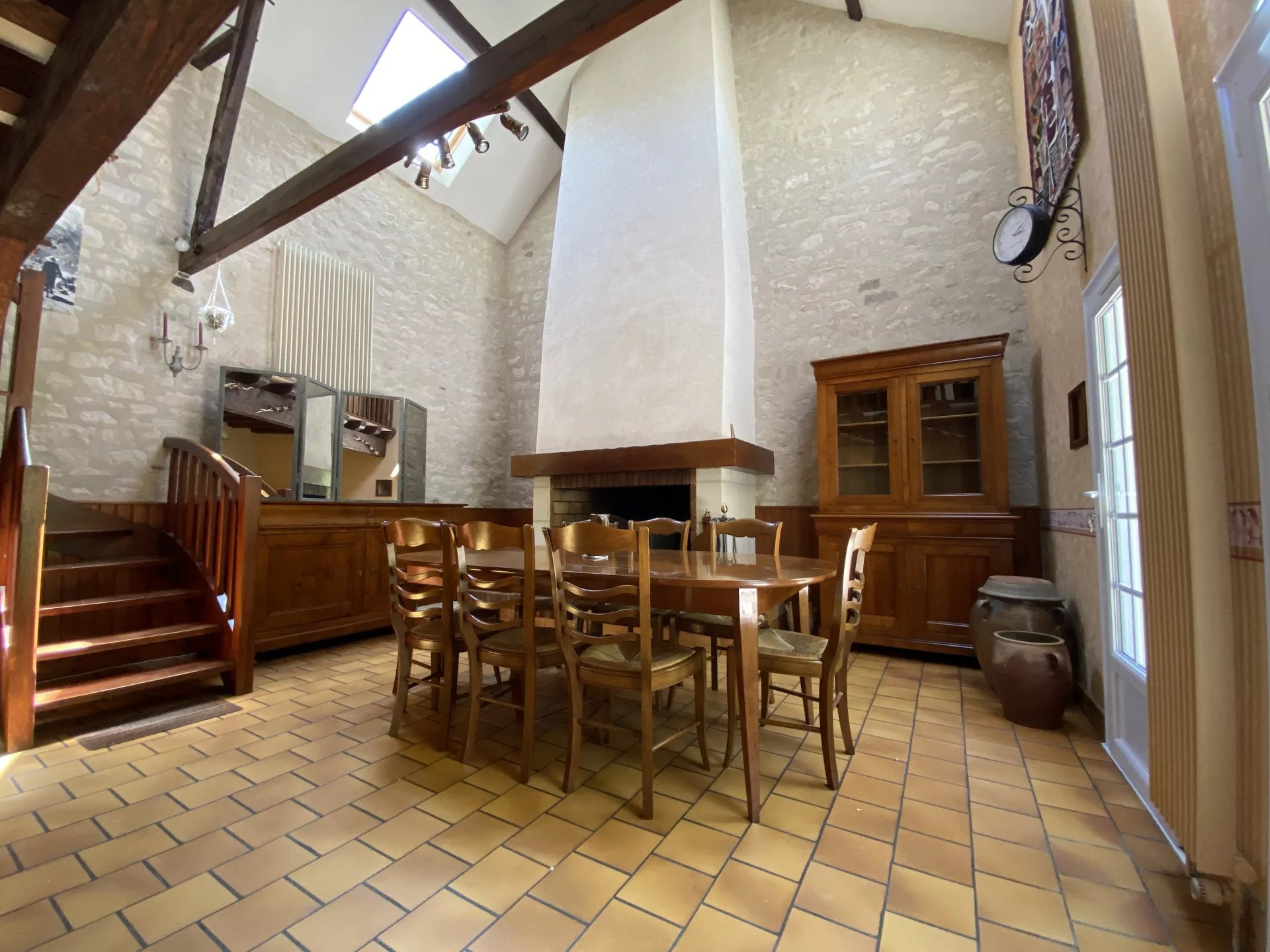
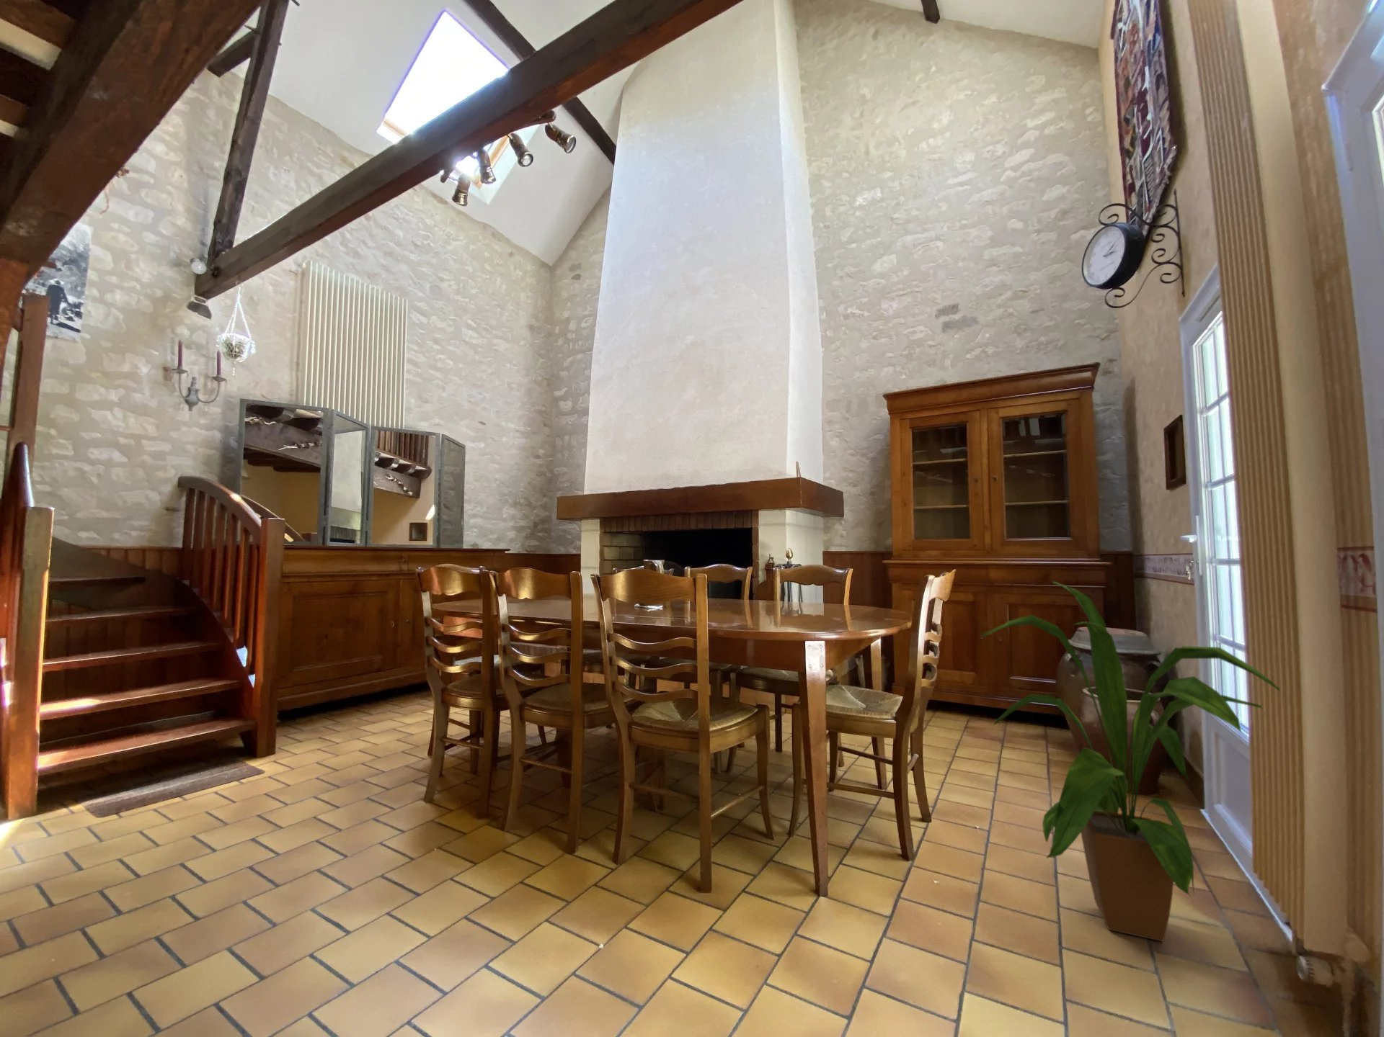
+ house plant (1124, 759)
